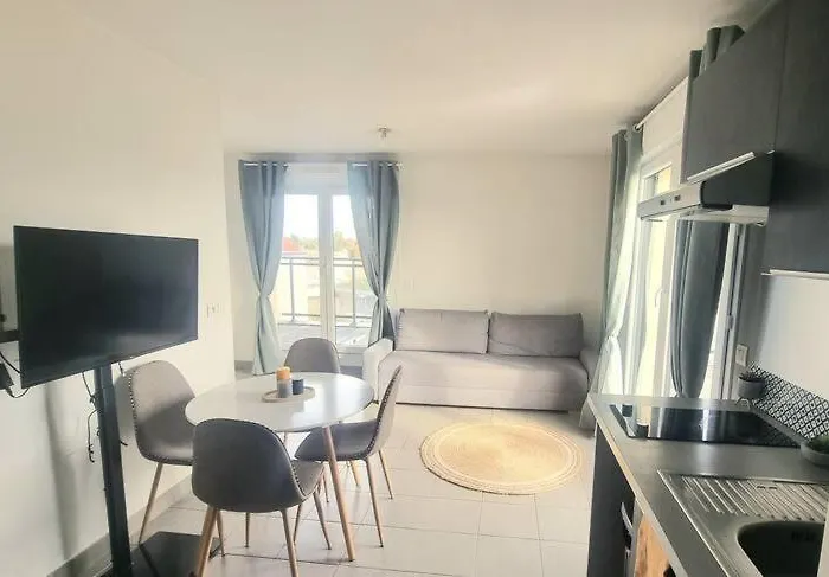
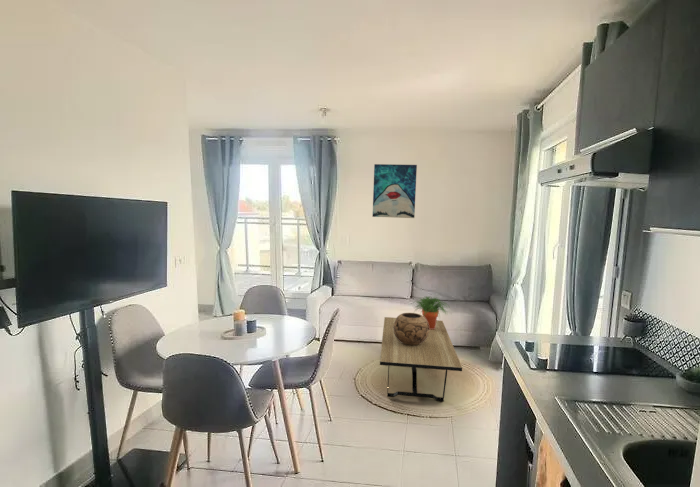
+ potted plant (430, 313)
+ coffee table (415, 356)
+ decorative bowl (410, 329)
+ wall art (394, 191)
